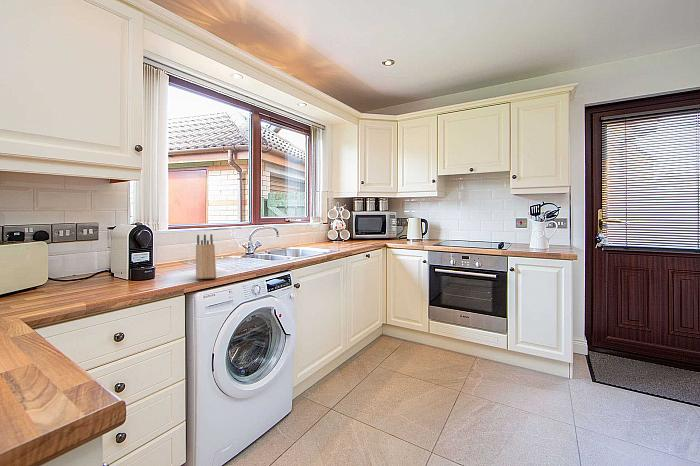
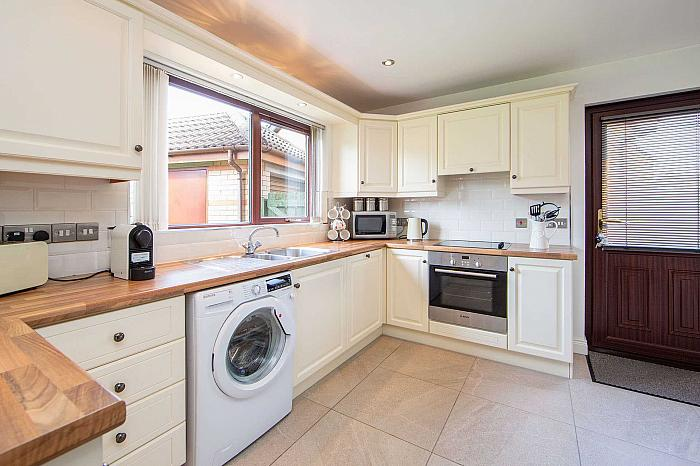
- knife block (205, 255)
